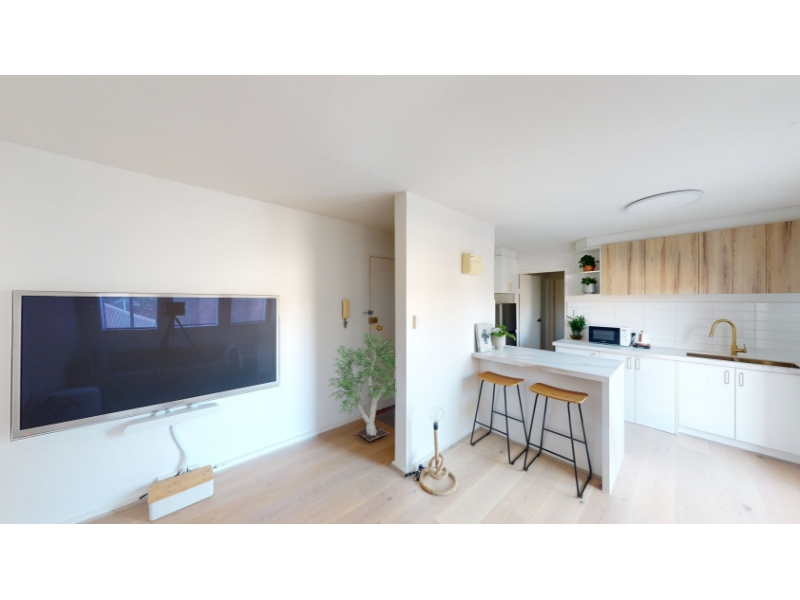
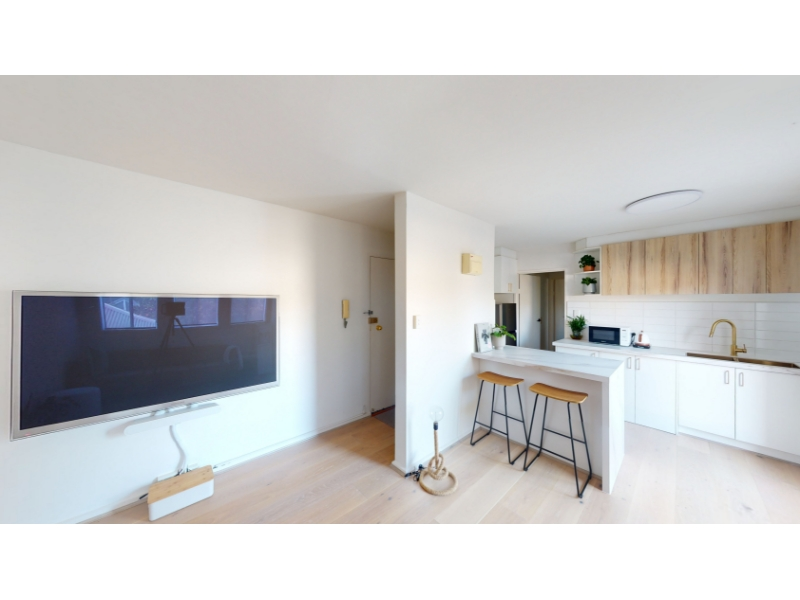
- potted tree (382, 380)
